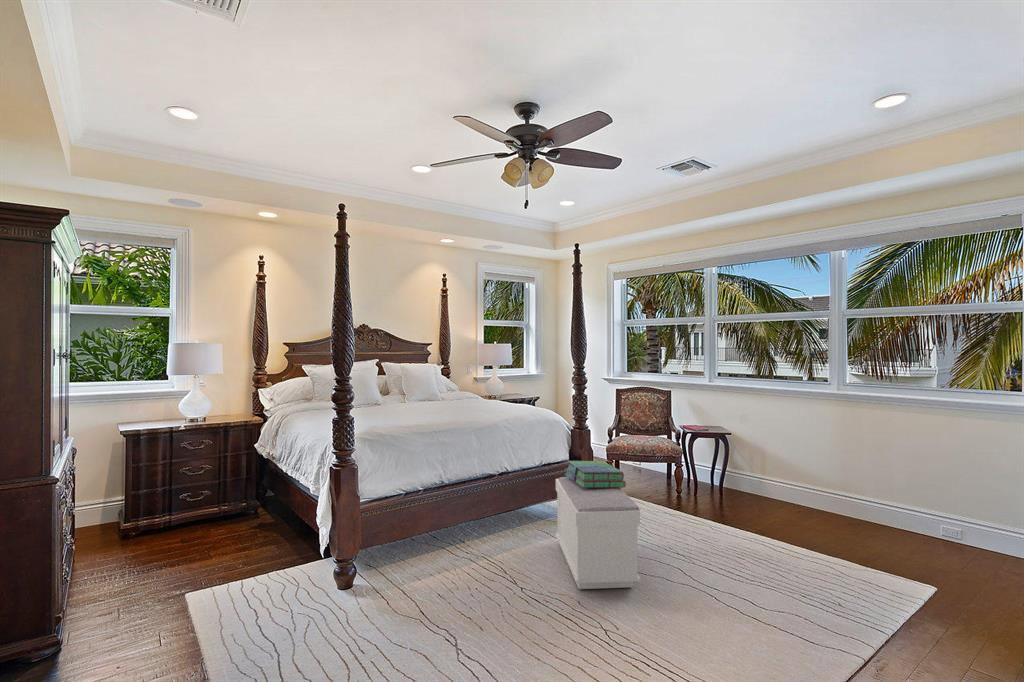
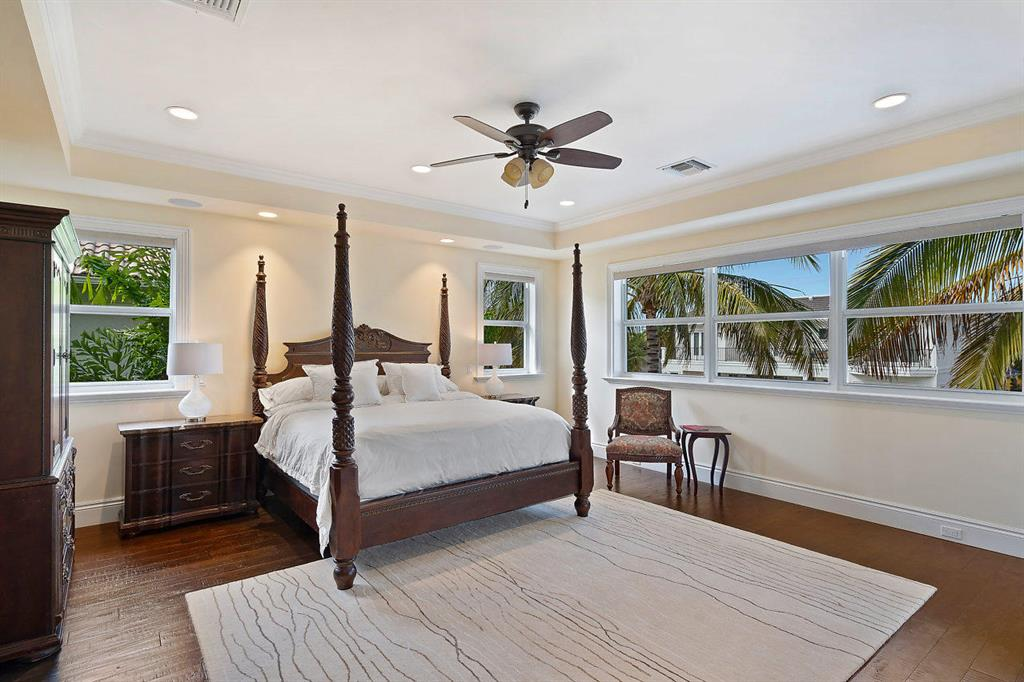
- stack of books (593, 474)
- bench (594, 526)
